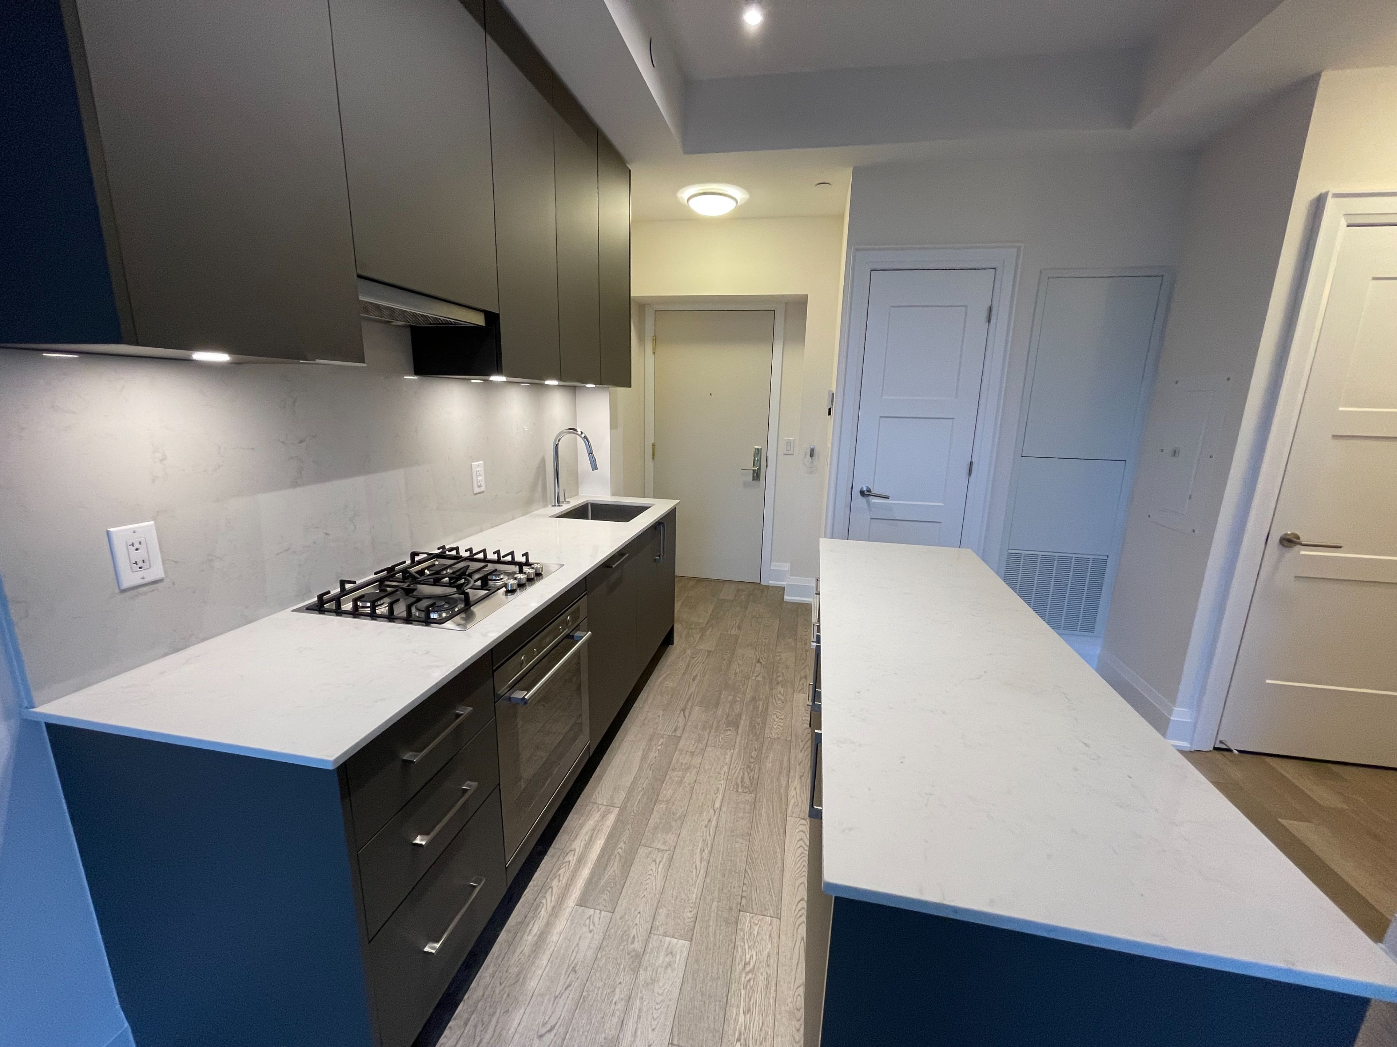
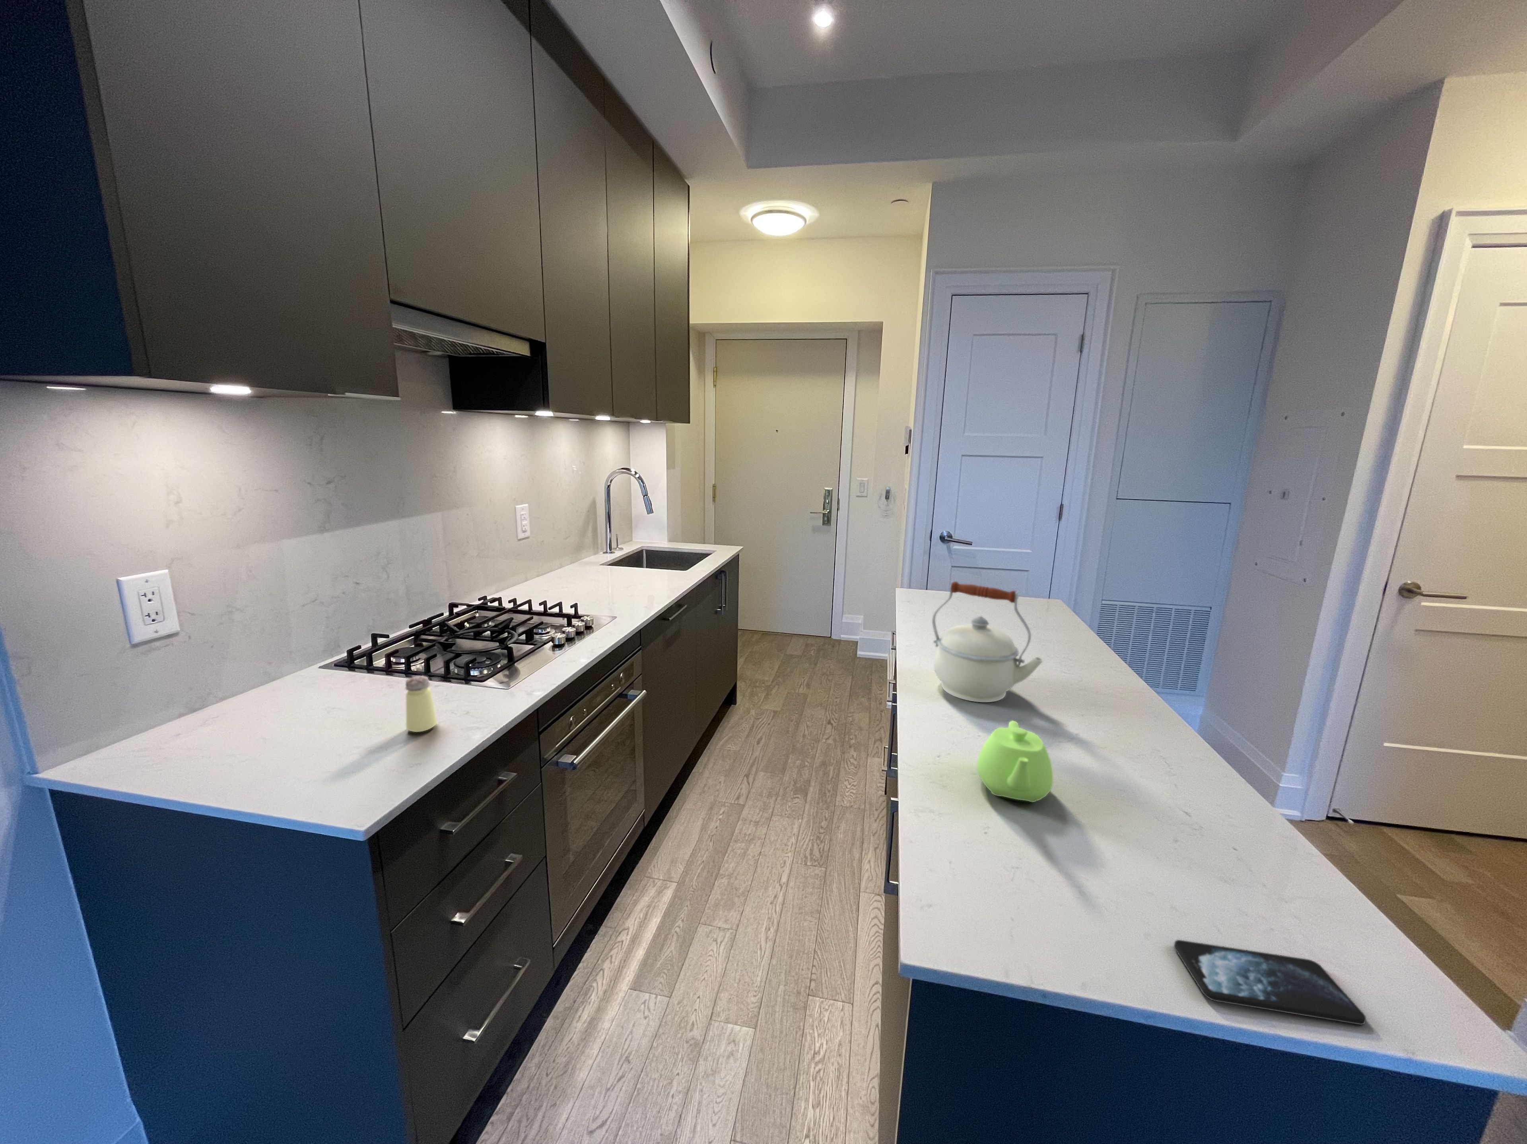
+ kettle (985, 640)
+ teapot (1016, 761)
+ smartphone (1264, 979)
+ saltshaker (420, 703)
